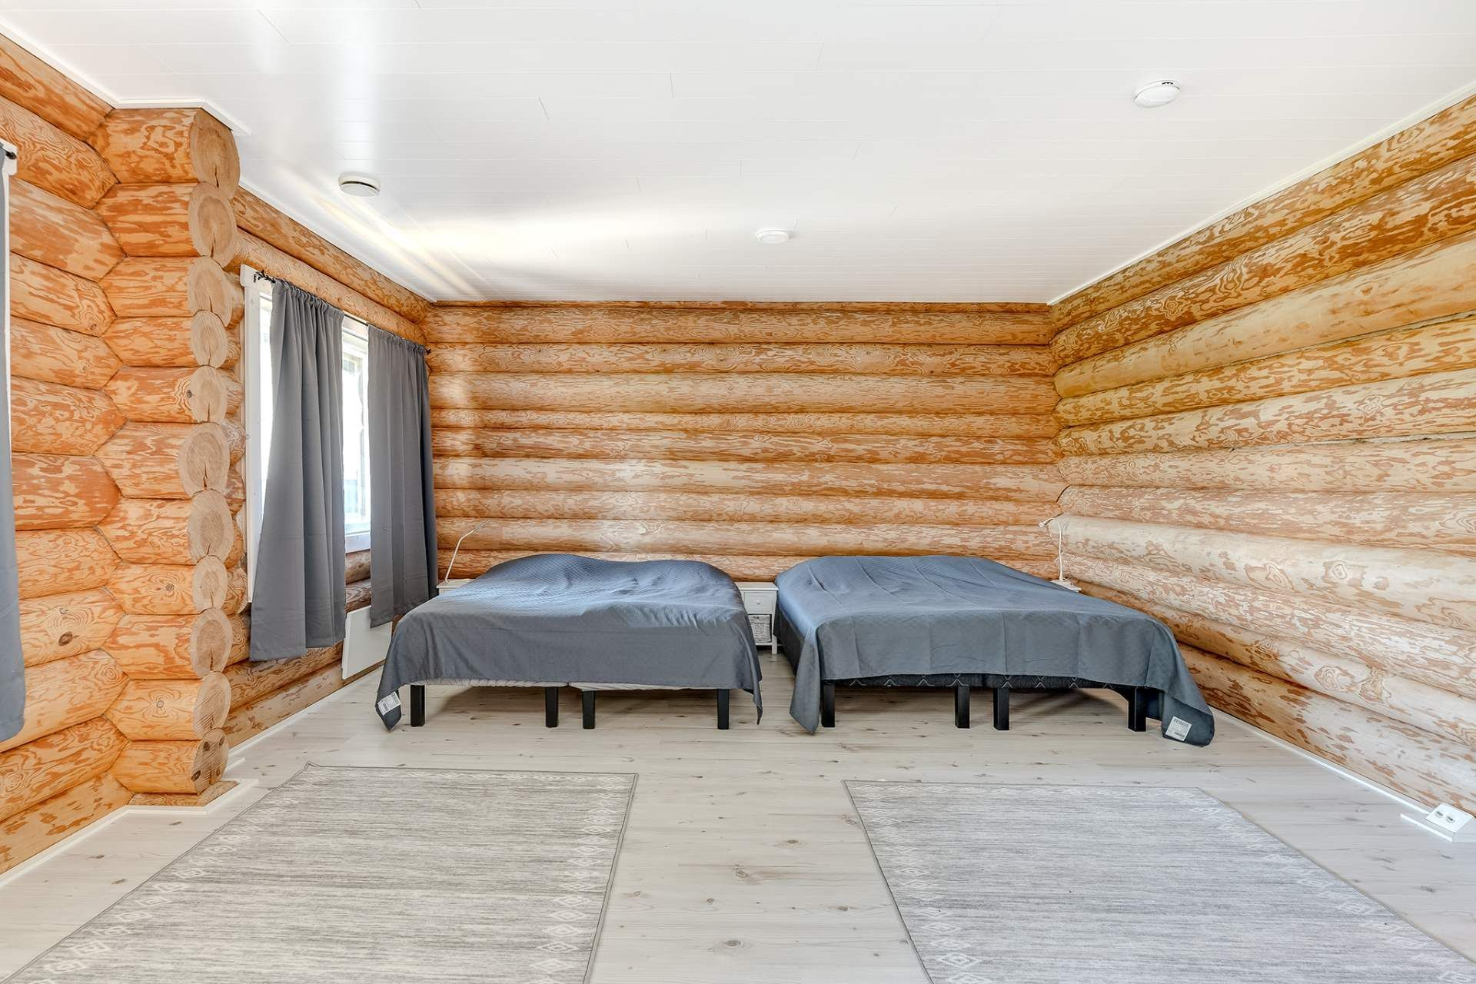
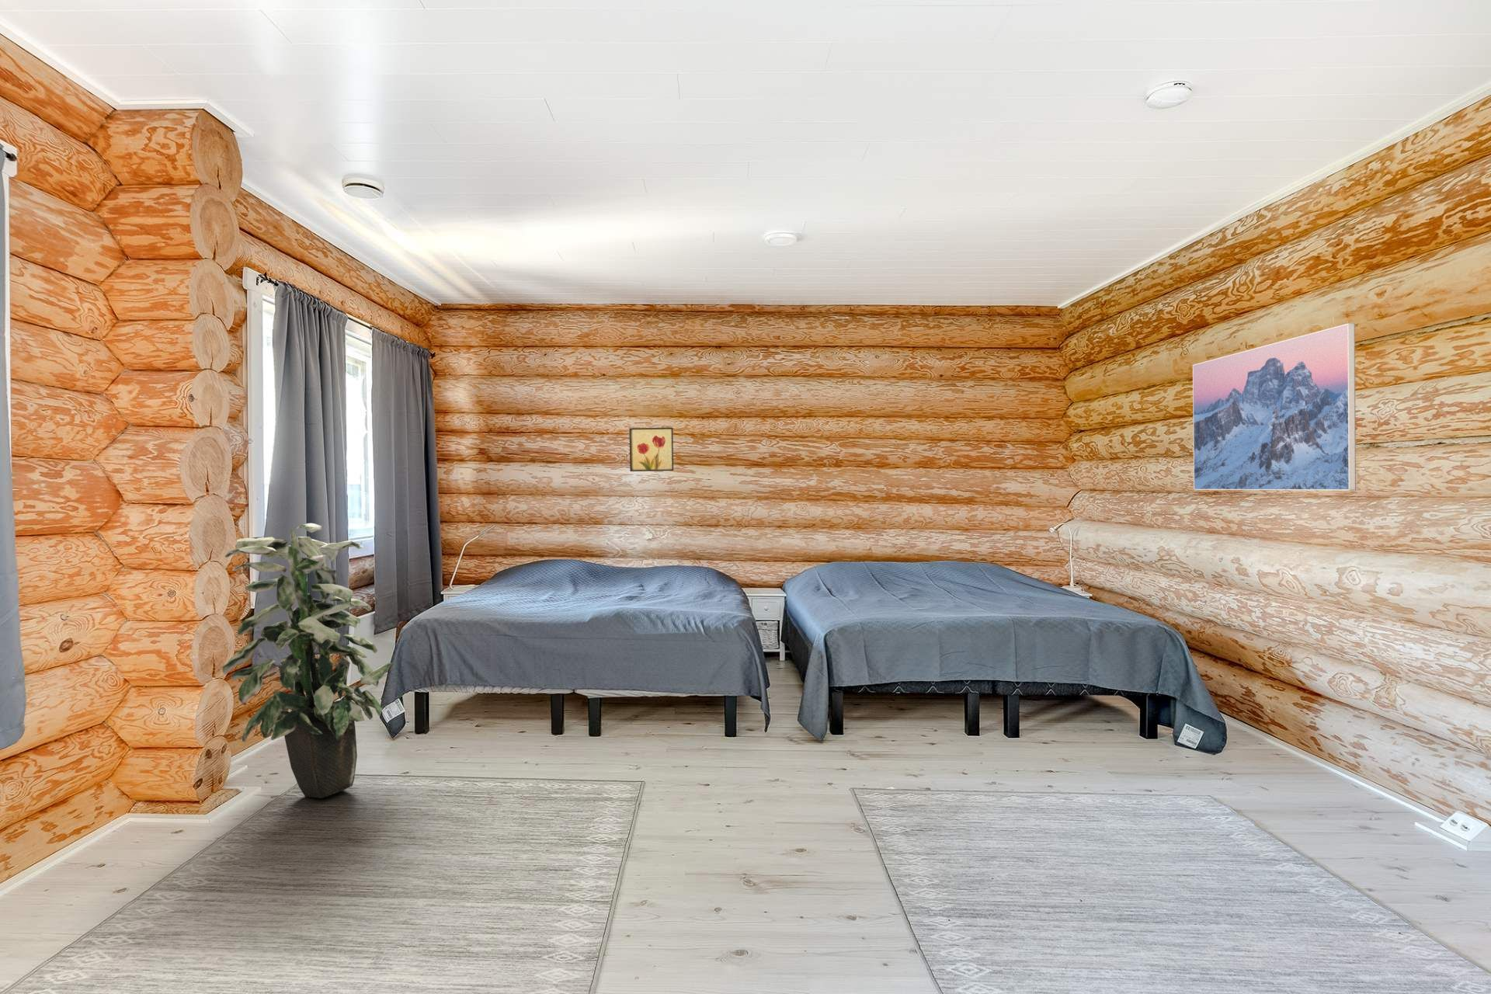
+ wall art (651, 449)
+ indoor plant (307, 659)
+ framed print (1262, 418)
